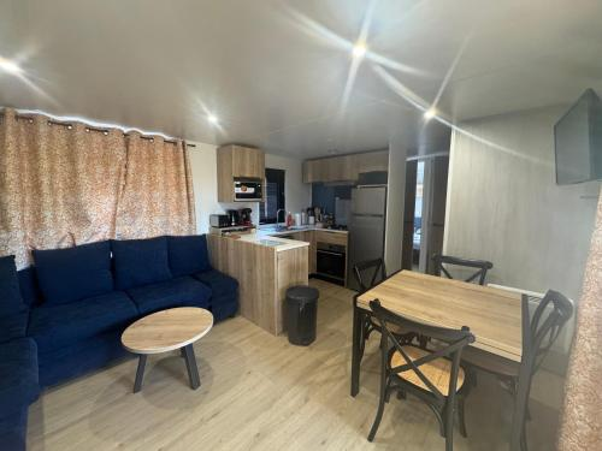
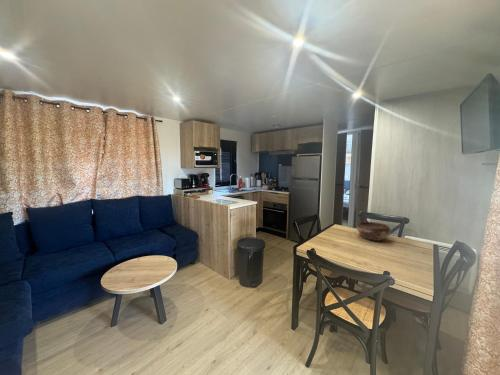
+ decorative bowl (372, 231)
